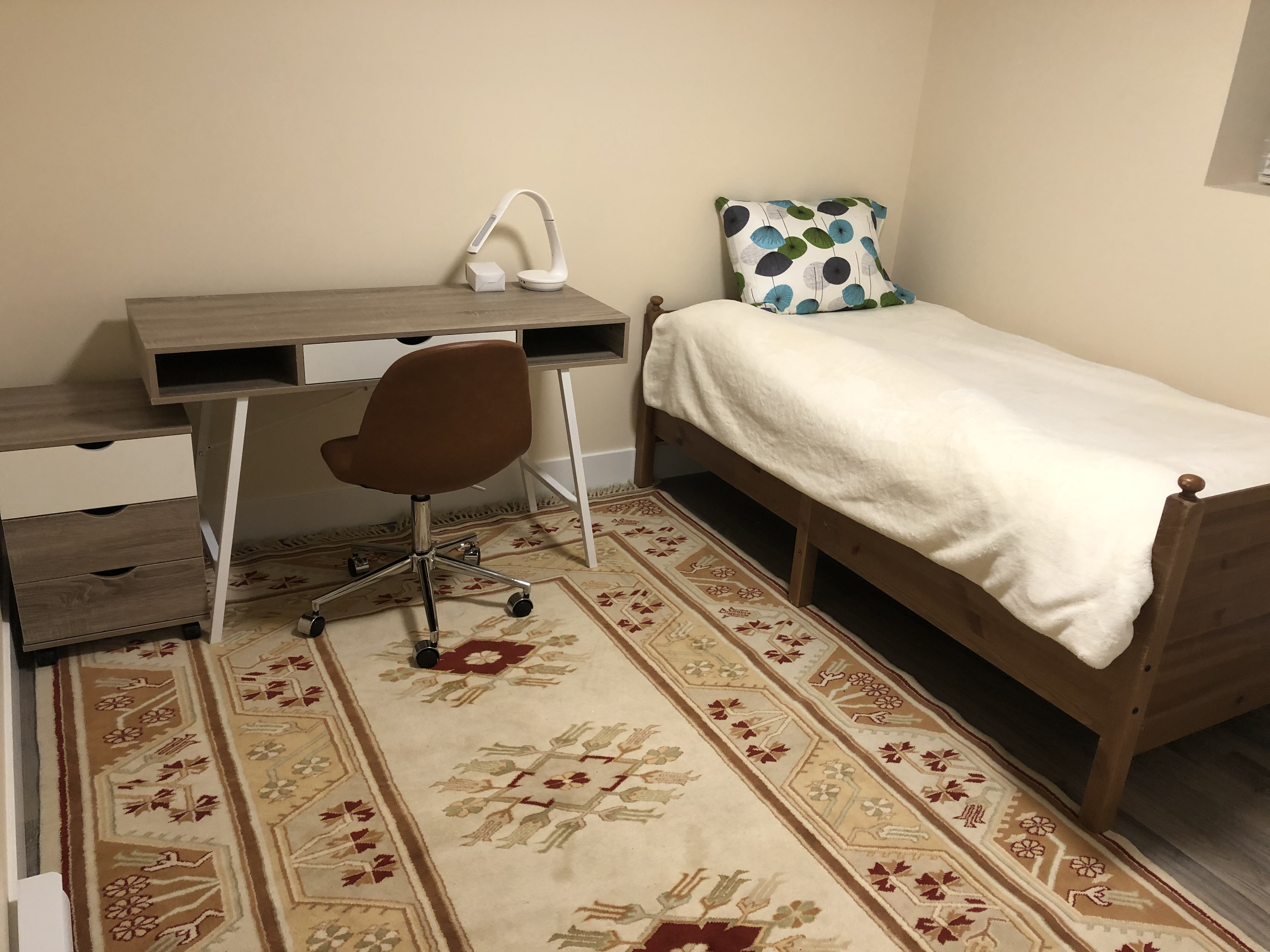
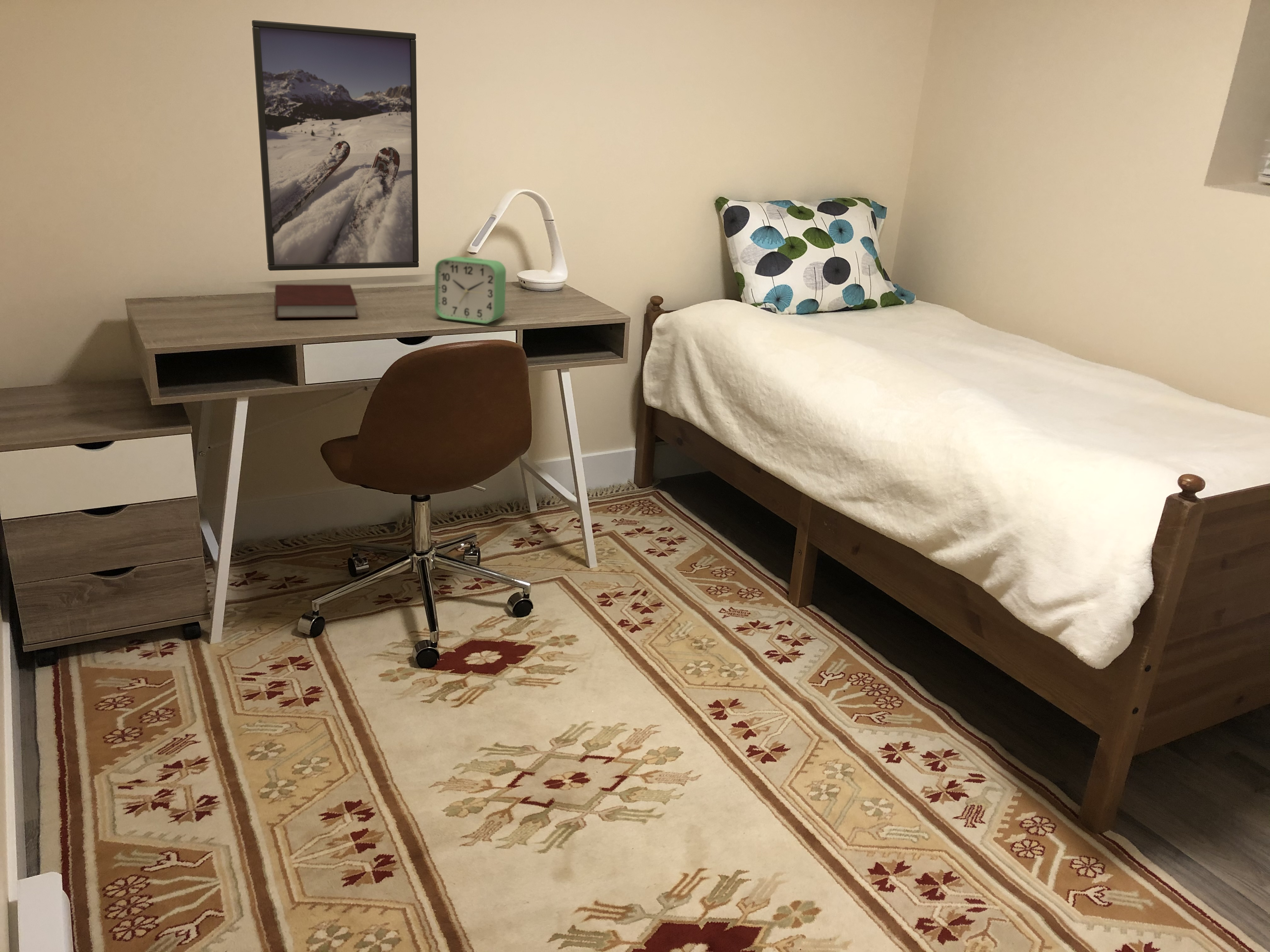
+ alarm clock (471, 289)
+ notebook (315, 300)
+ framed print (341, 152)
